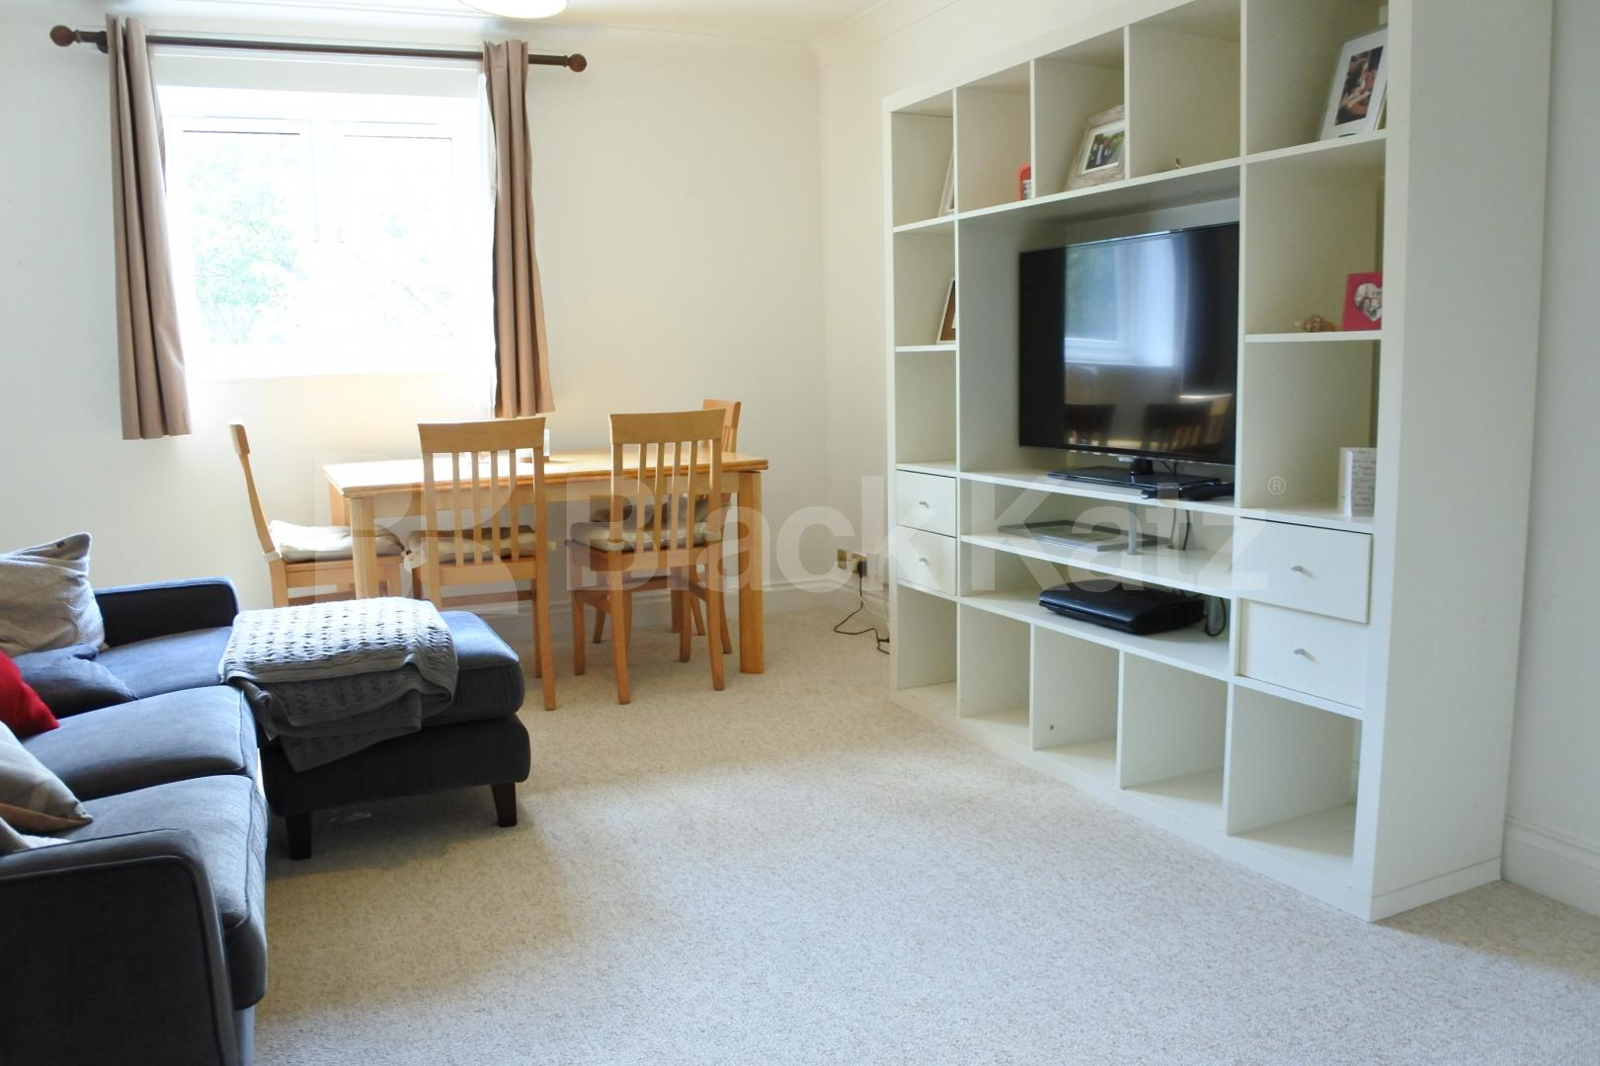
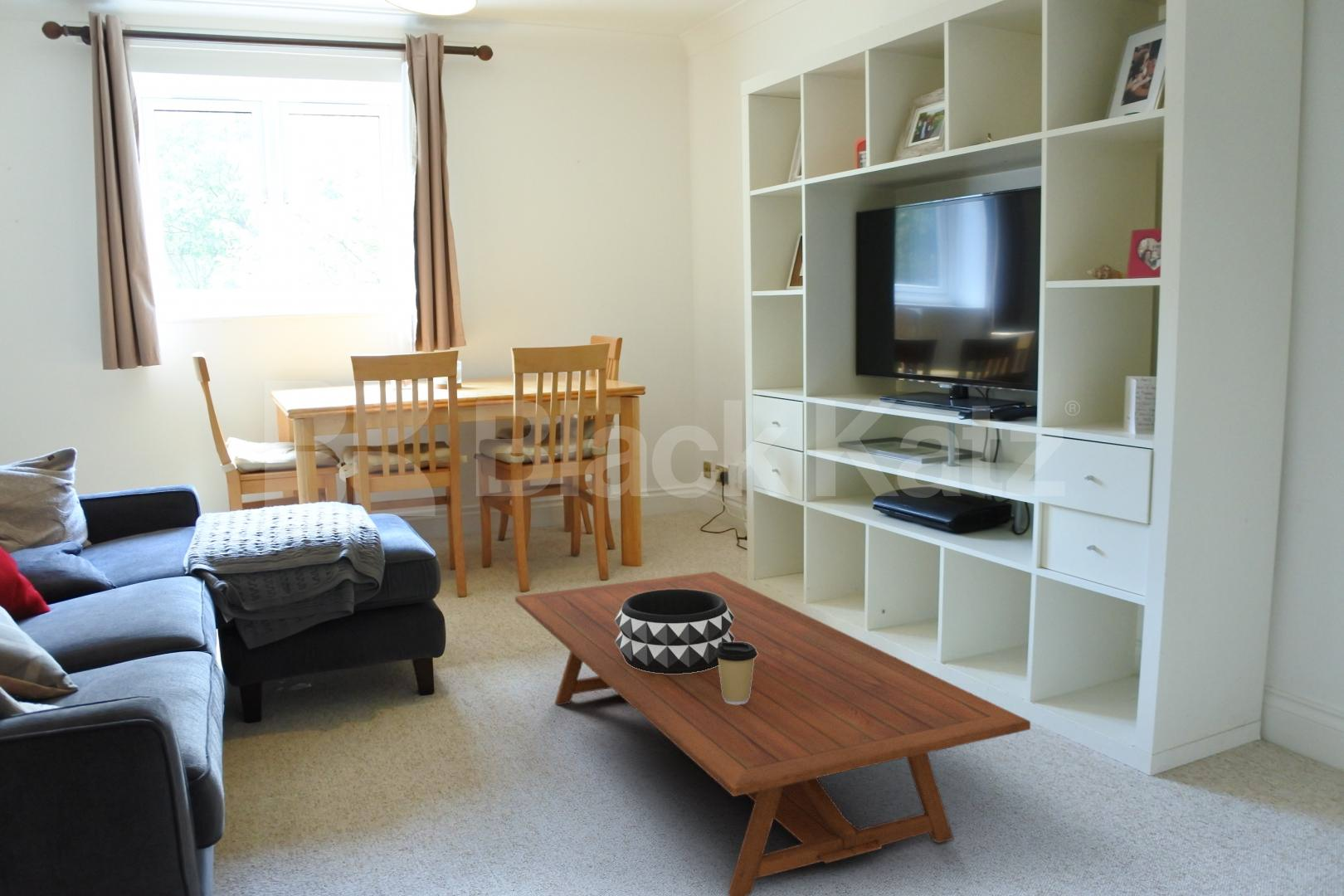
+ decorative bowl (674, 628)
+ coffee cup (736, 671)
+ coffee table (721, 704)
